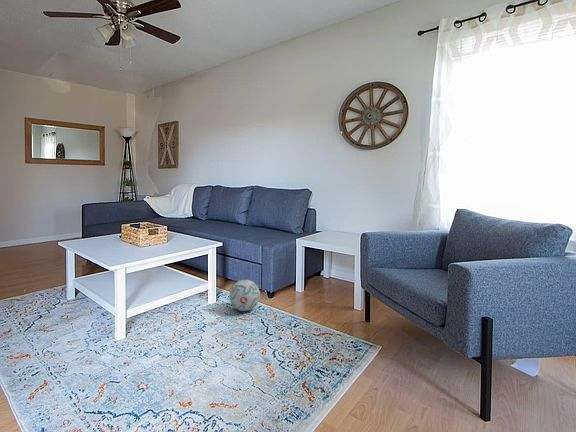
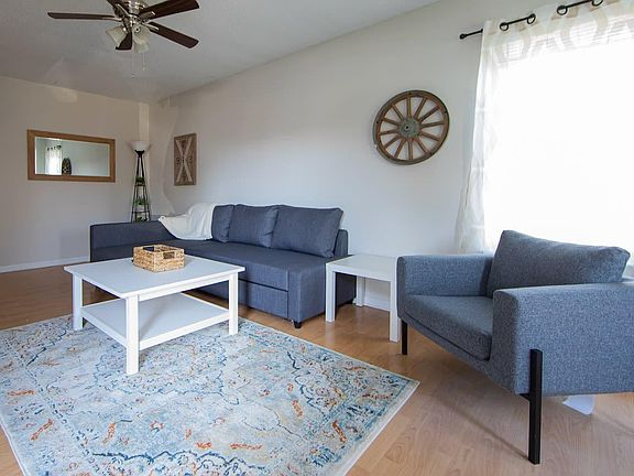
- ball (244, 295)
